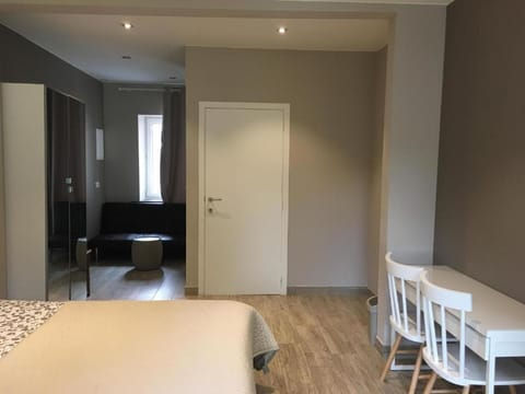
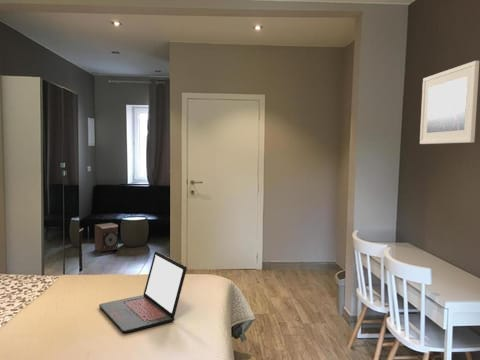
+ speaker (107, 237)
+ laptop (145, 287)
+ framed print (446, 107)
